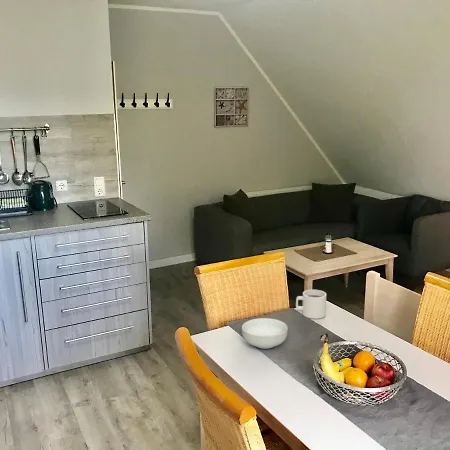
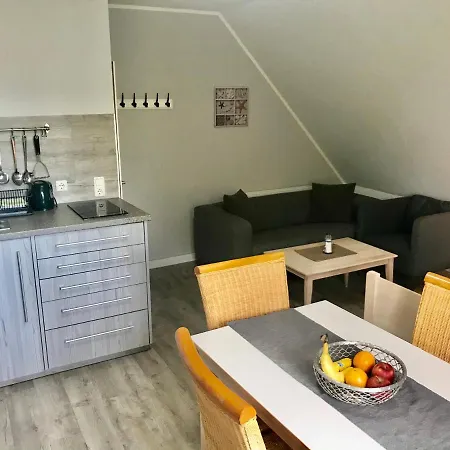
- cereal bowl (264, 335)
- mug (311, 304)
